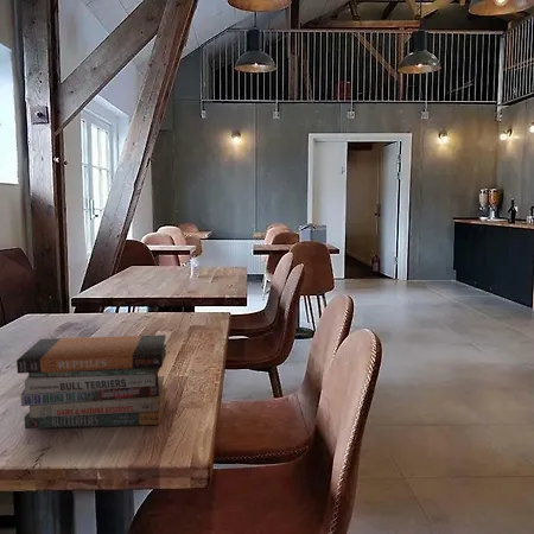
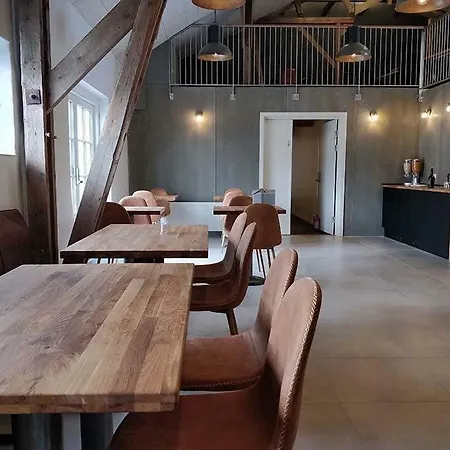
- book stack (97, 379)
